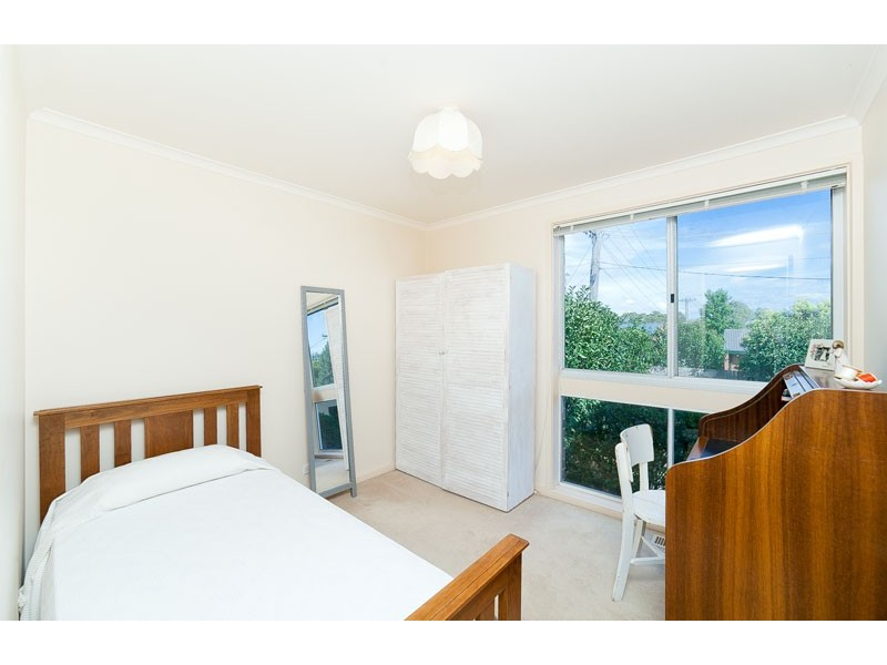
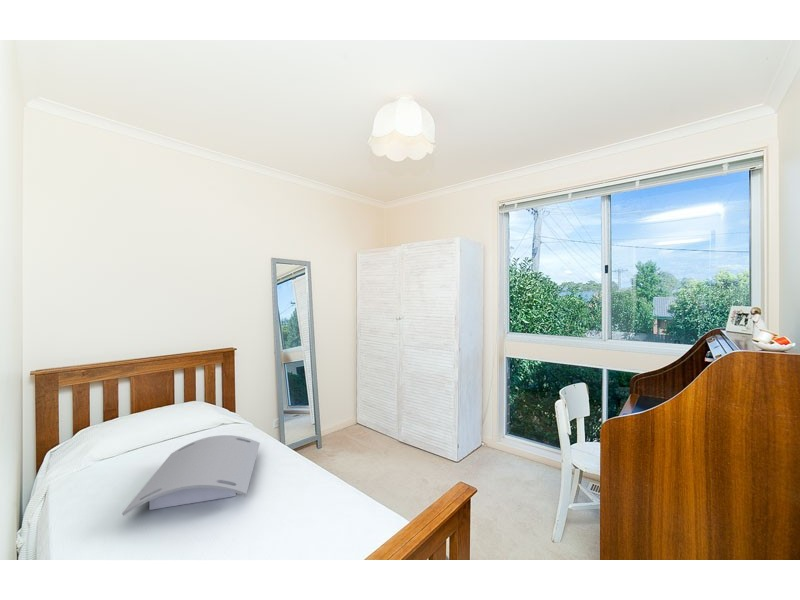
+ serving tray (204, 469)
